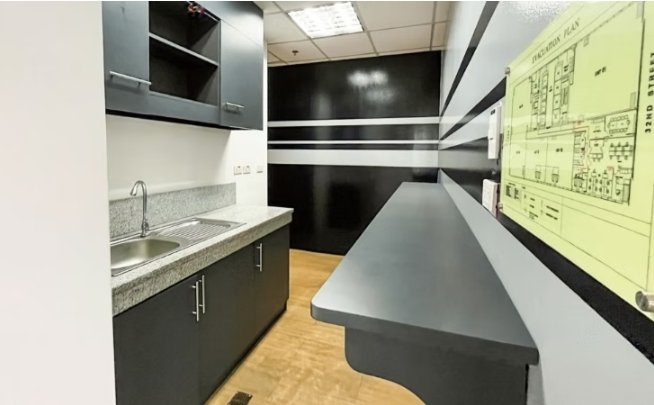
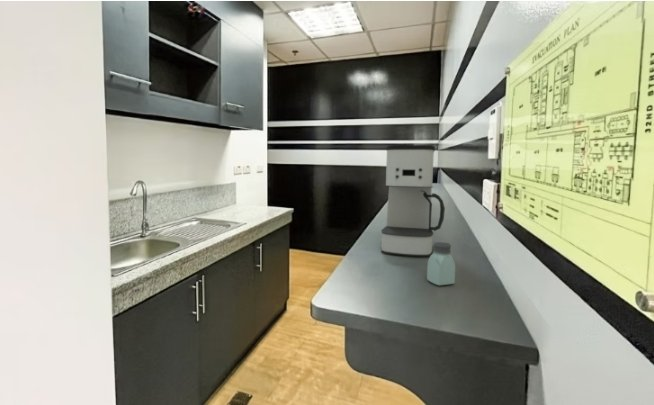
+ coffee maker (413, 198)
+ saltshaker (441, 263)
